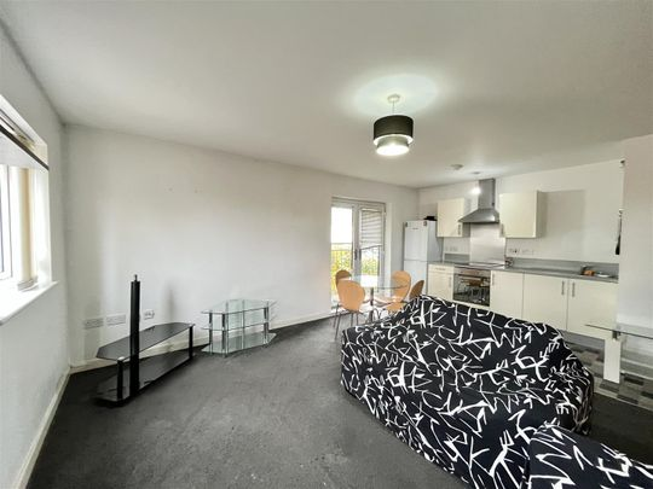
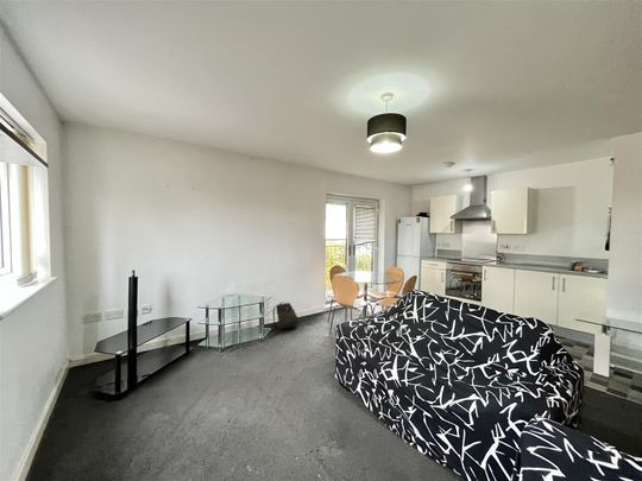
+ backpack (284, 314)
